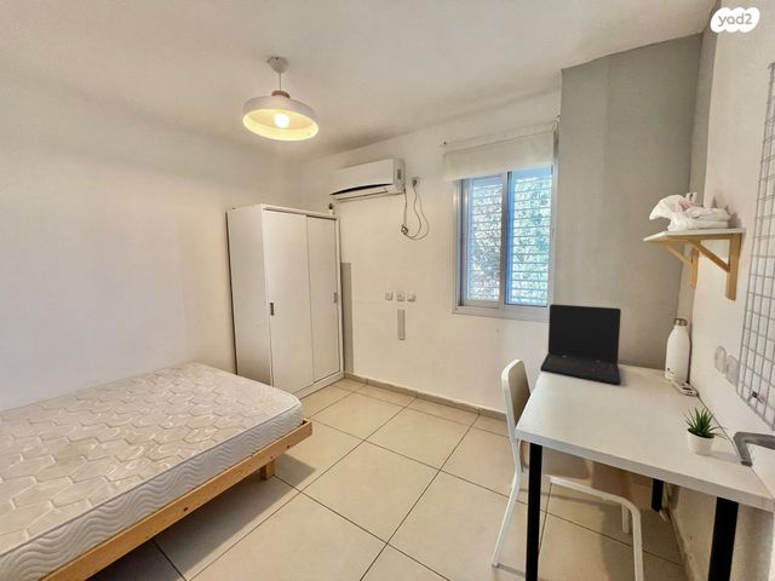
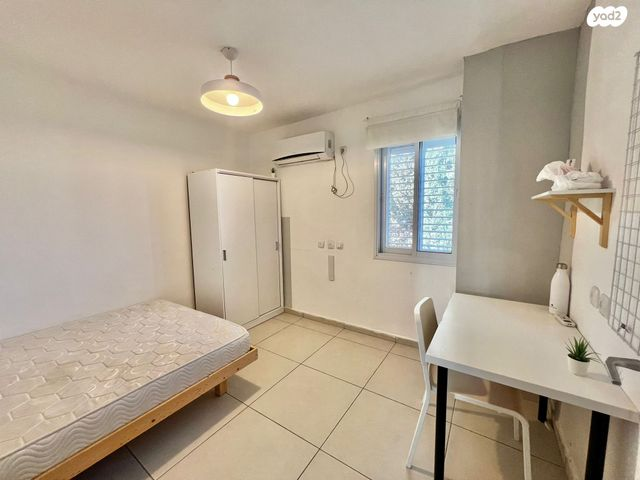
- laptop (580, 339)
